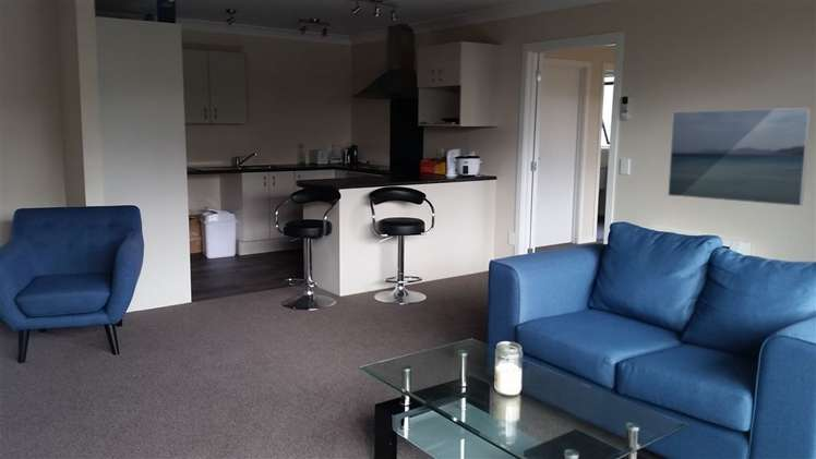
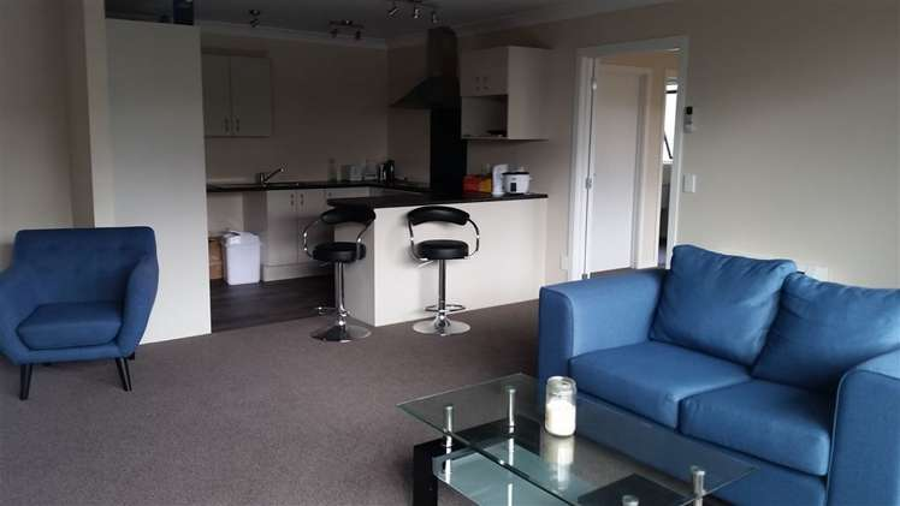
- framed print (733, 155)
